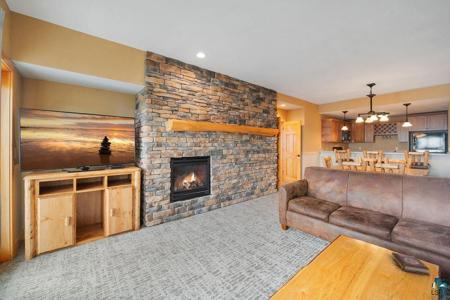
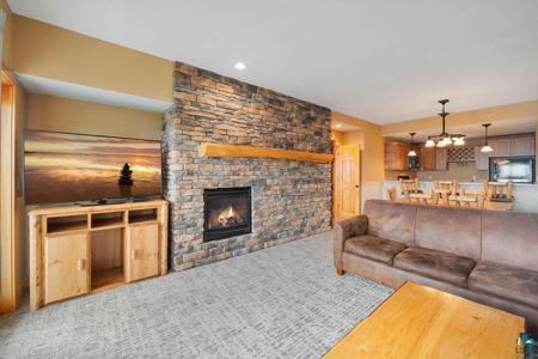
- book (409, 262)
